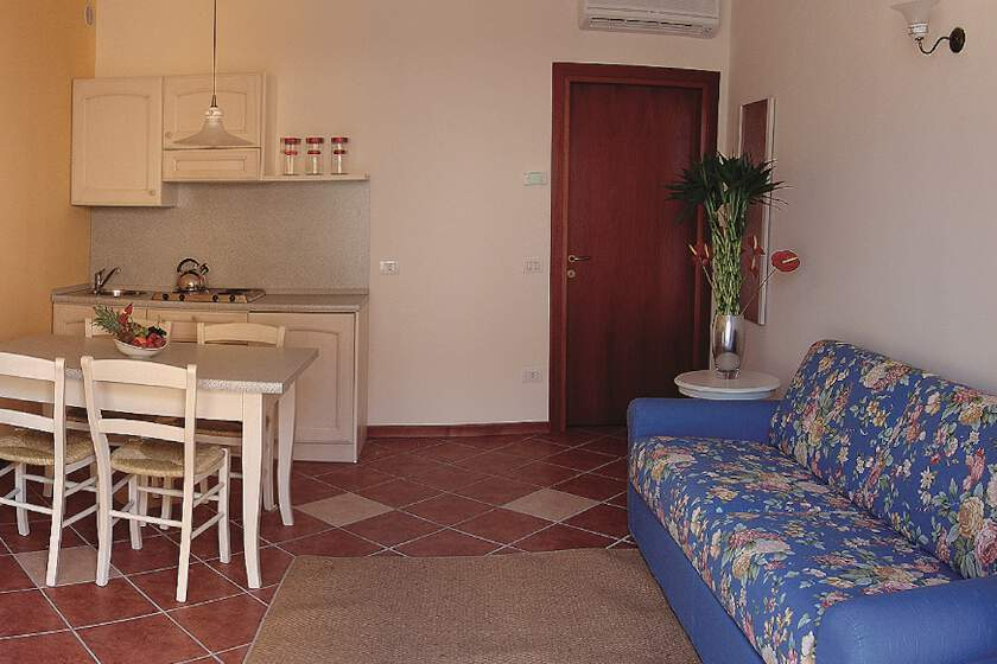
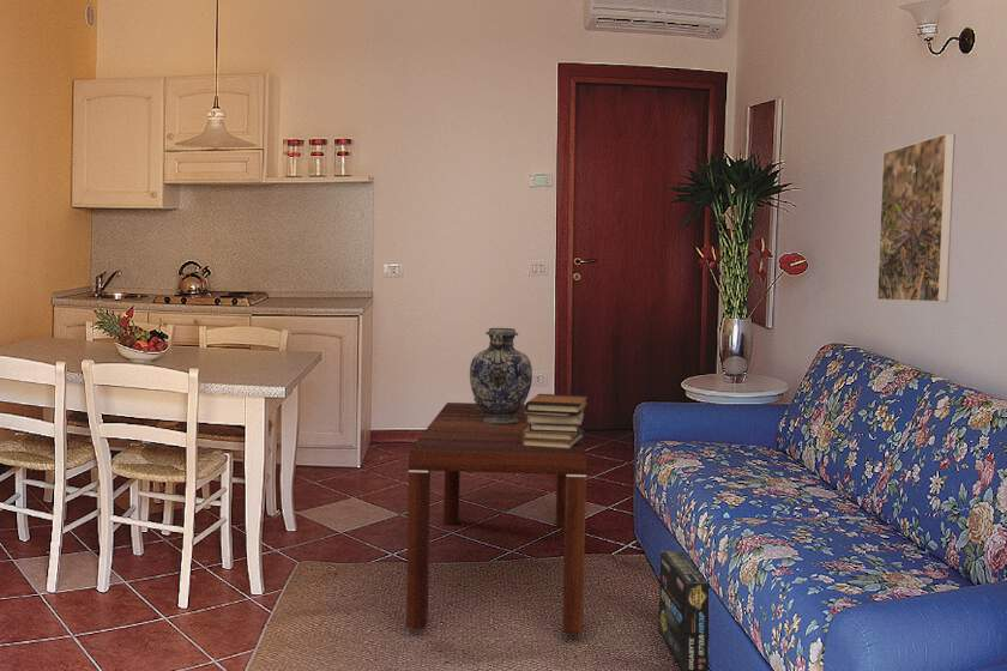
+ book stack (556, 419)
+ box (683, 609)
+ coffee table (502, 472)
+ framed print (912, 222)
+ vase (500, 374)
